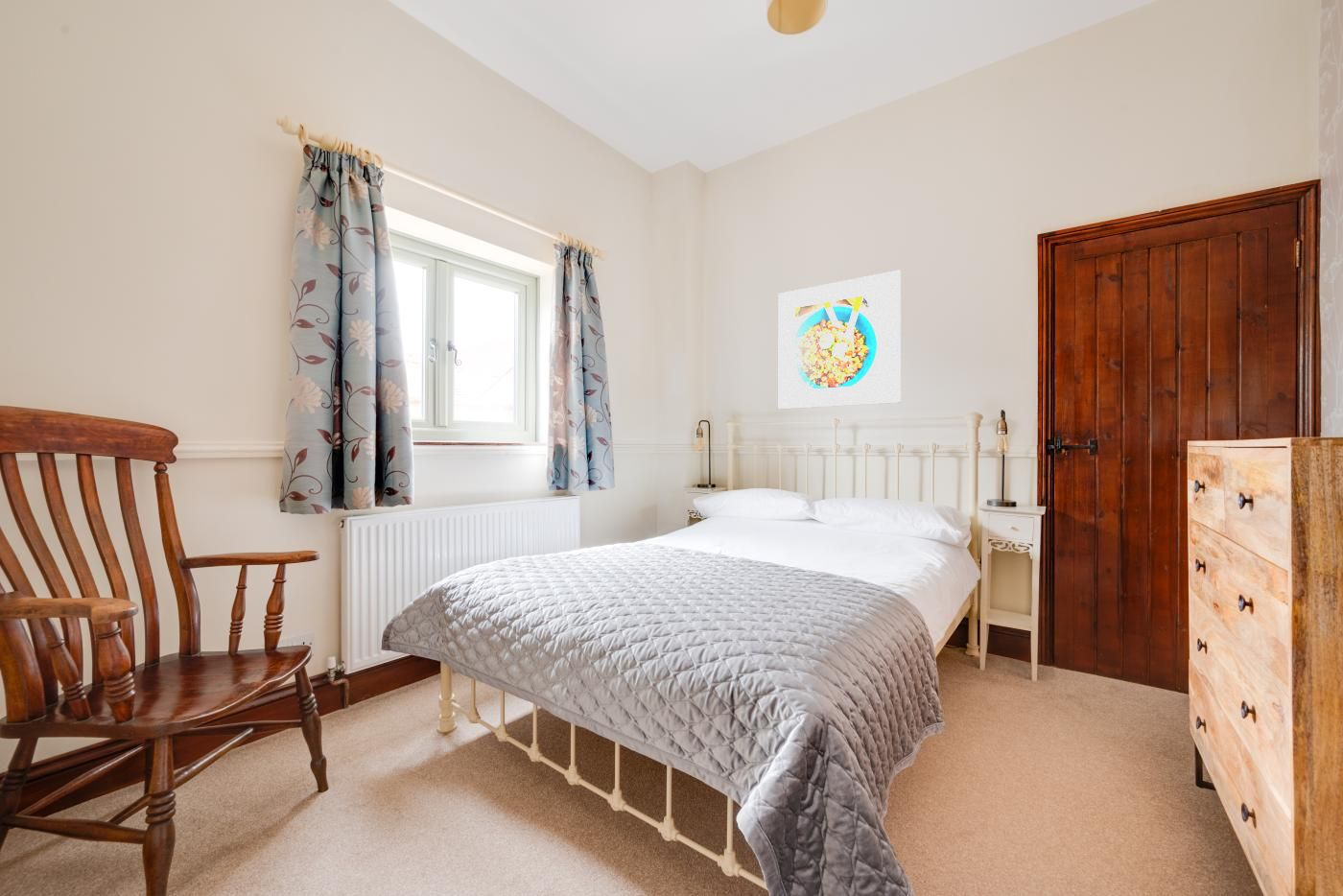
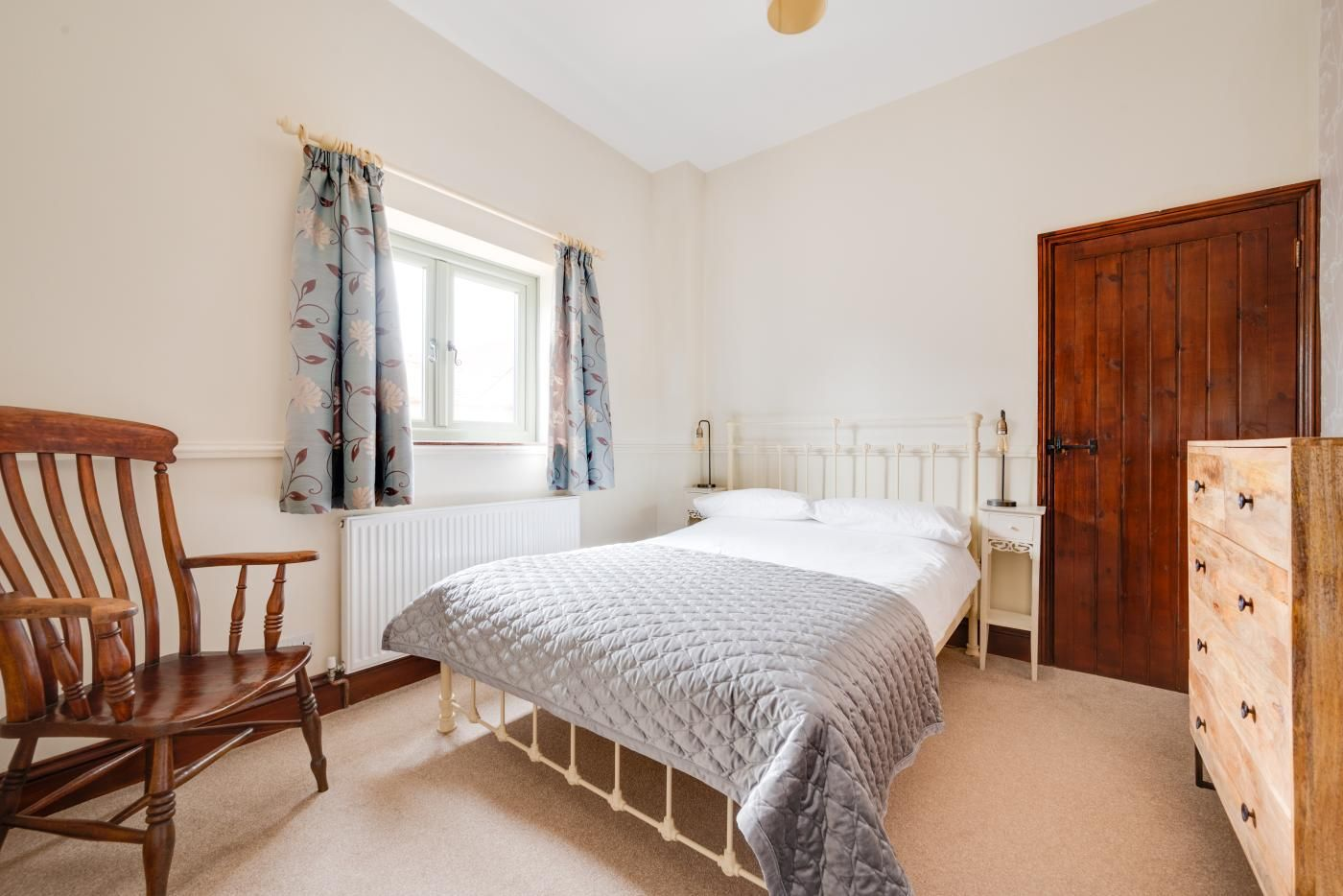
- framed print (835, 343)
